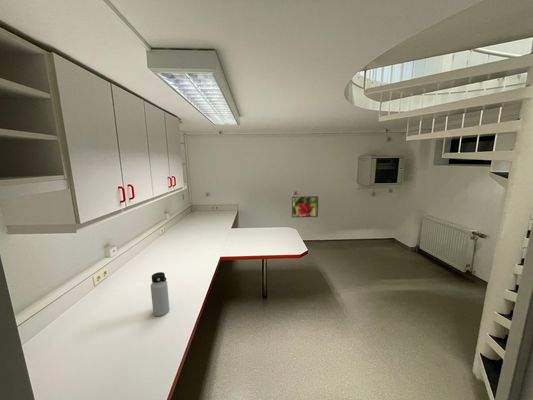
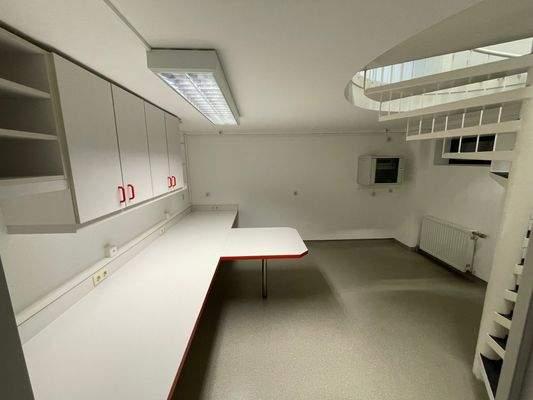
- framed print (305, 206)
- water bottle (159, 293)
